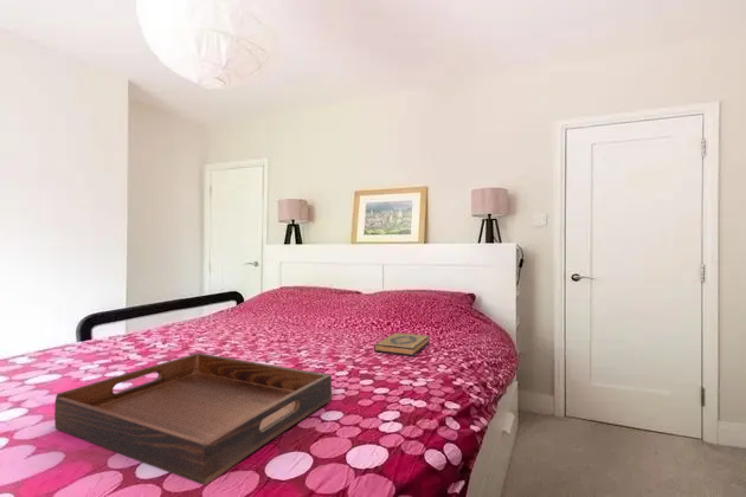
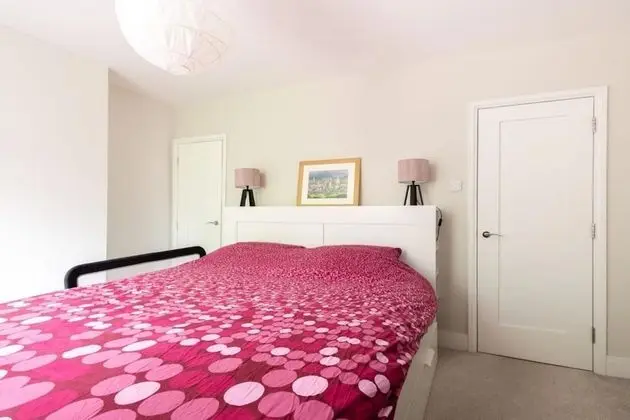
- serving tray (200, 398)
- hardback book (403, 343)
